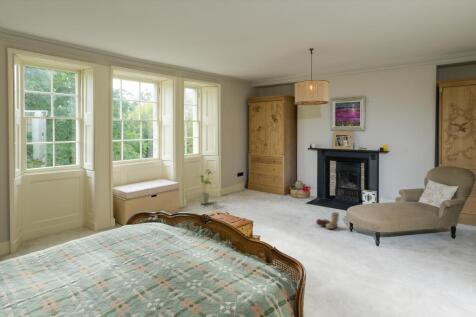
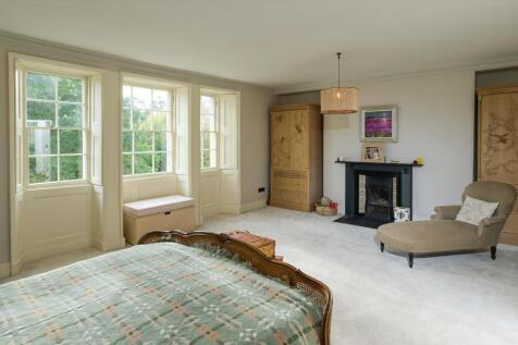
- boots (327, 219)
- house plant (206, 185)
